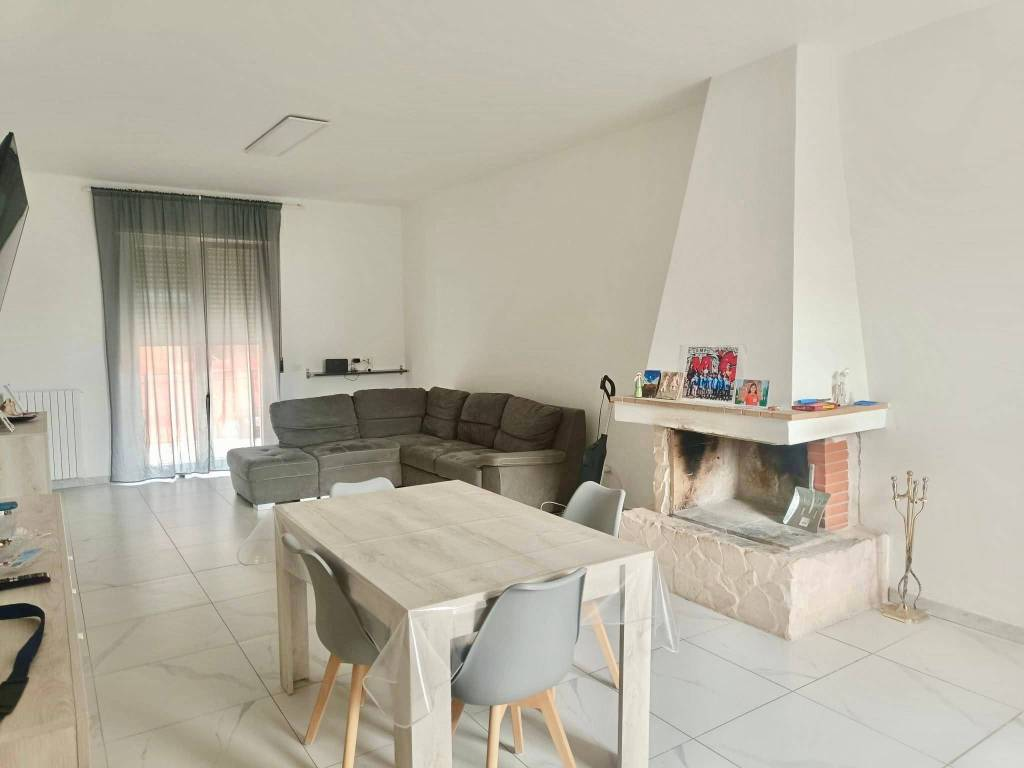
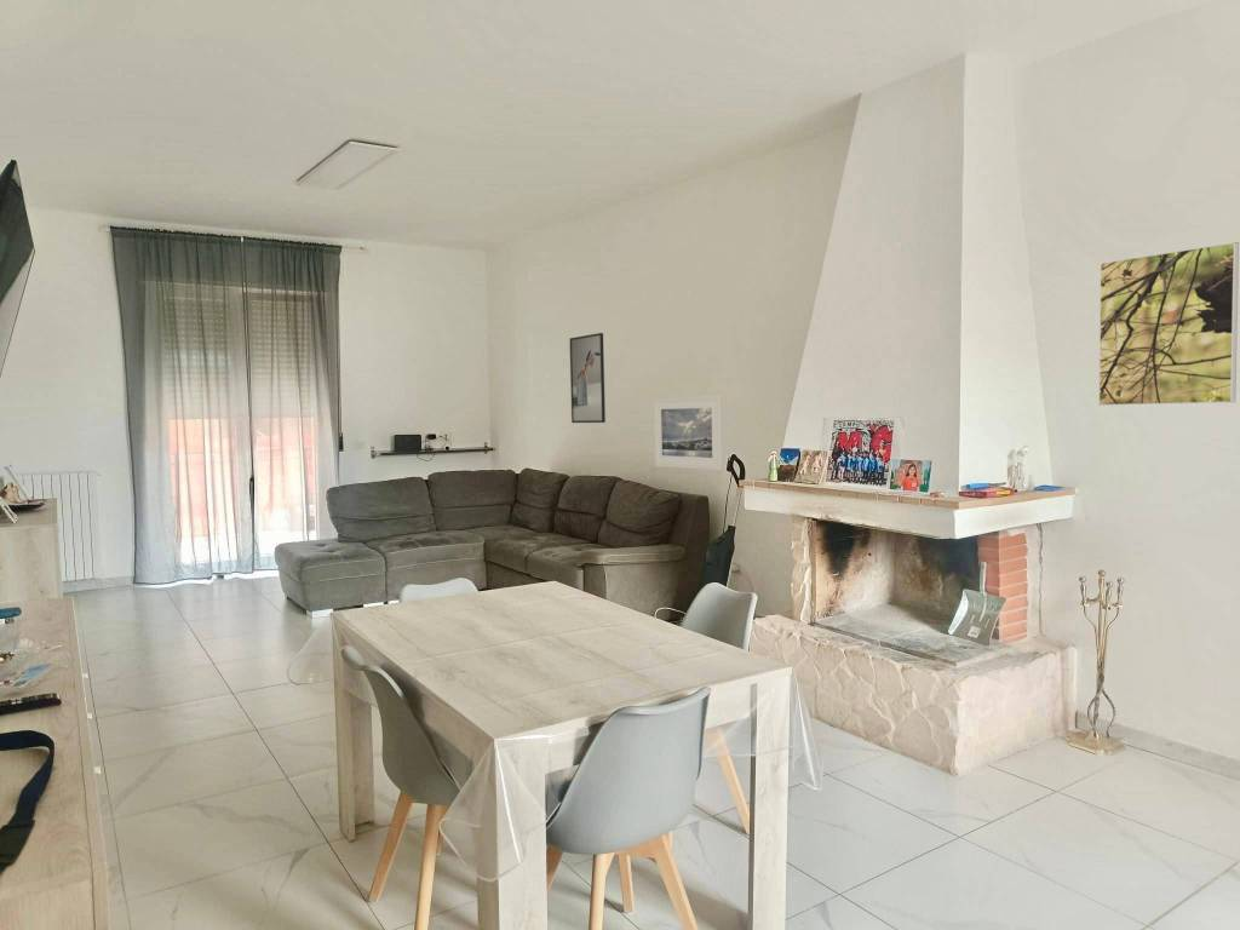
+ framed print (685, 432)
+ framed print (1164, 328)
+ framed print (586, 379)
